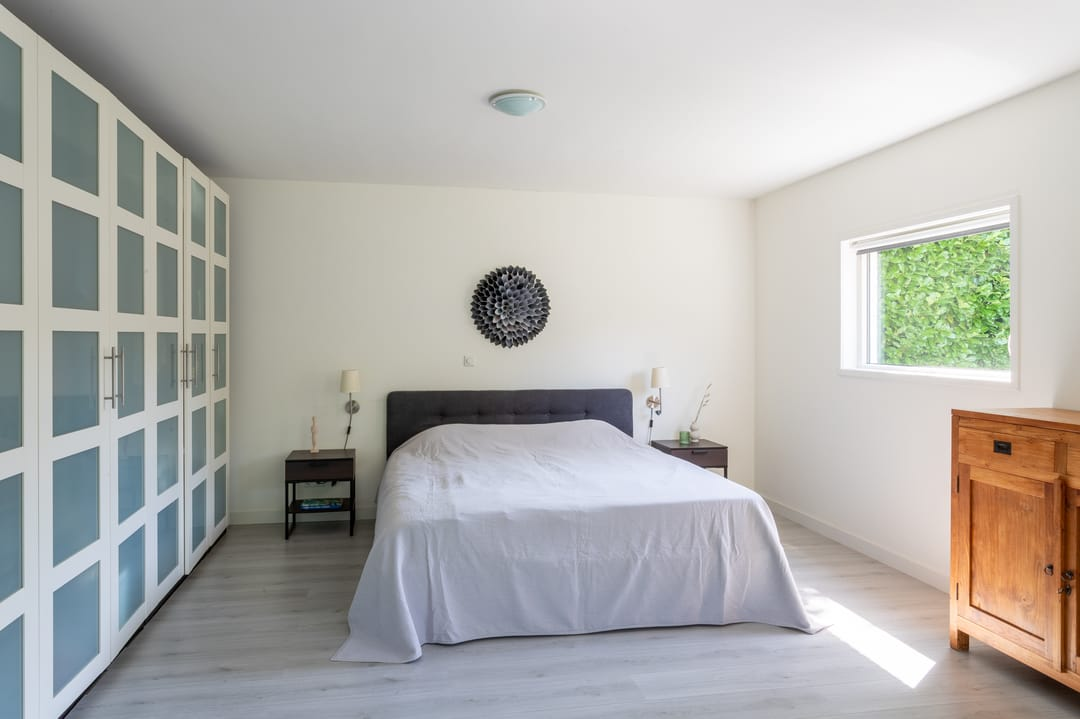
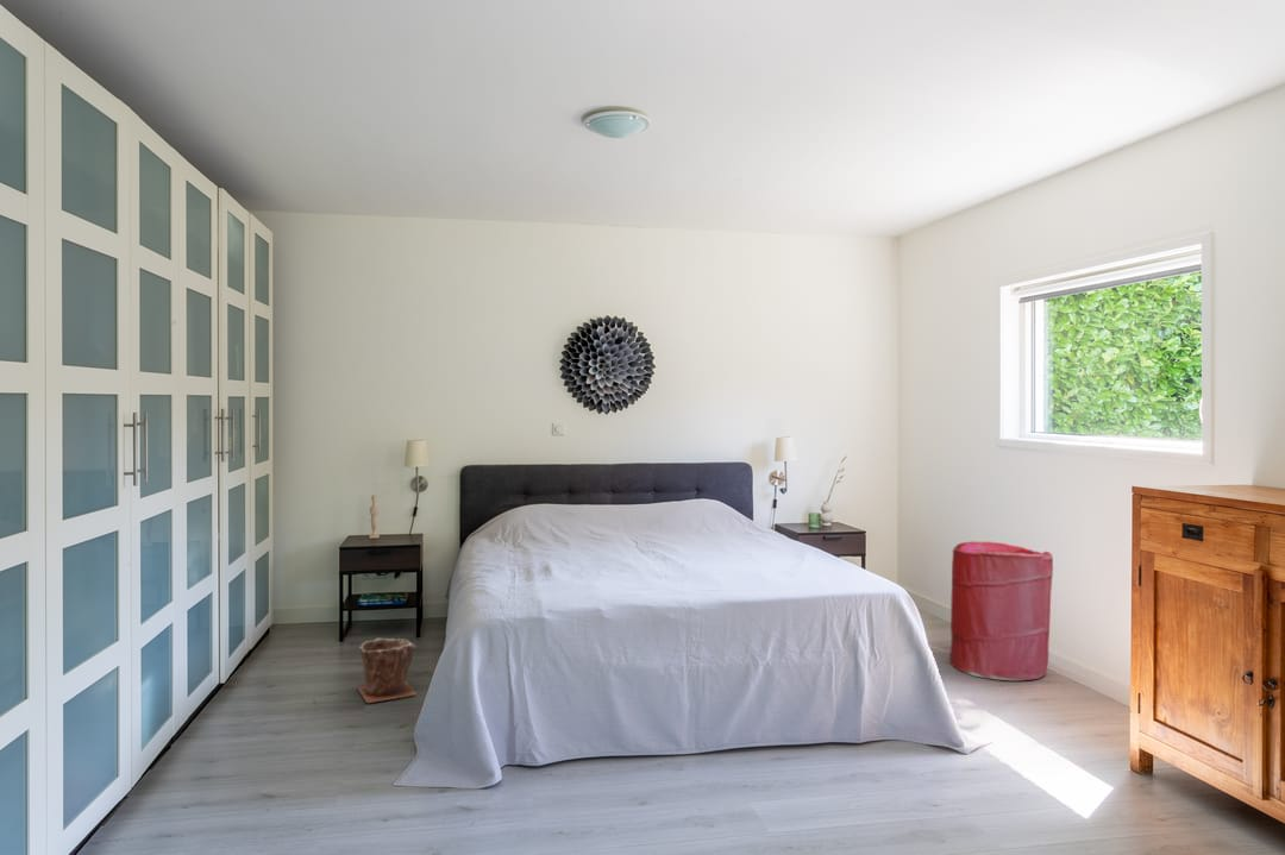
+ laundry hamper (1001, 605)
+ plant pot (387, 666)
